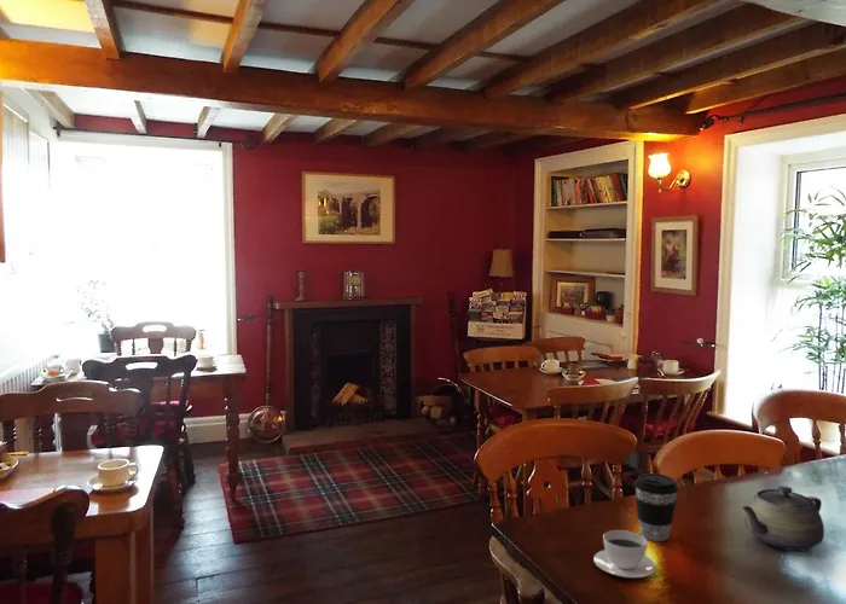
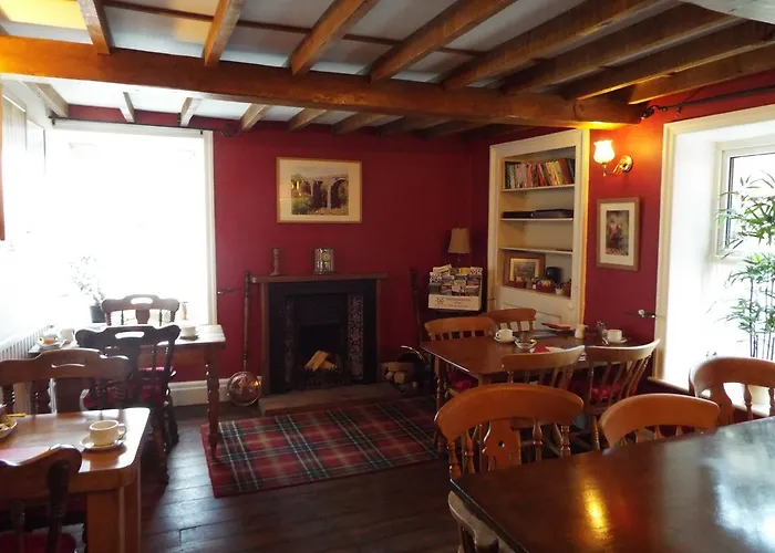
- teacup (624, 552)
- coffee cup (655, 506)
- teapot (781, 515)
